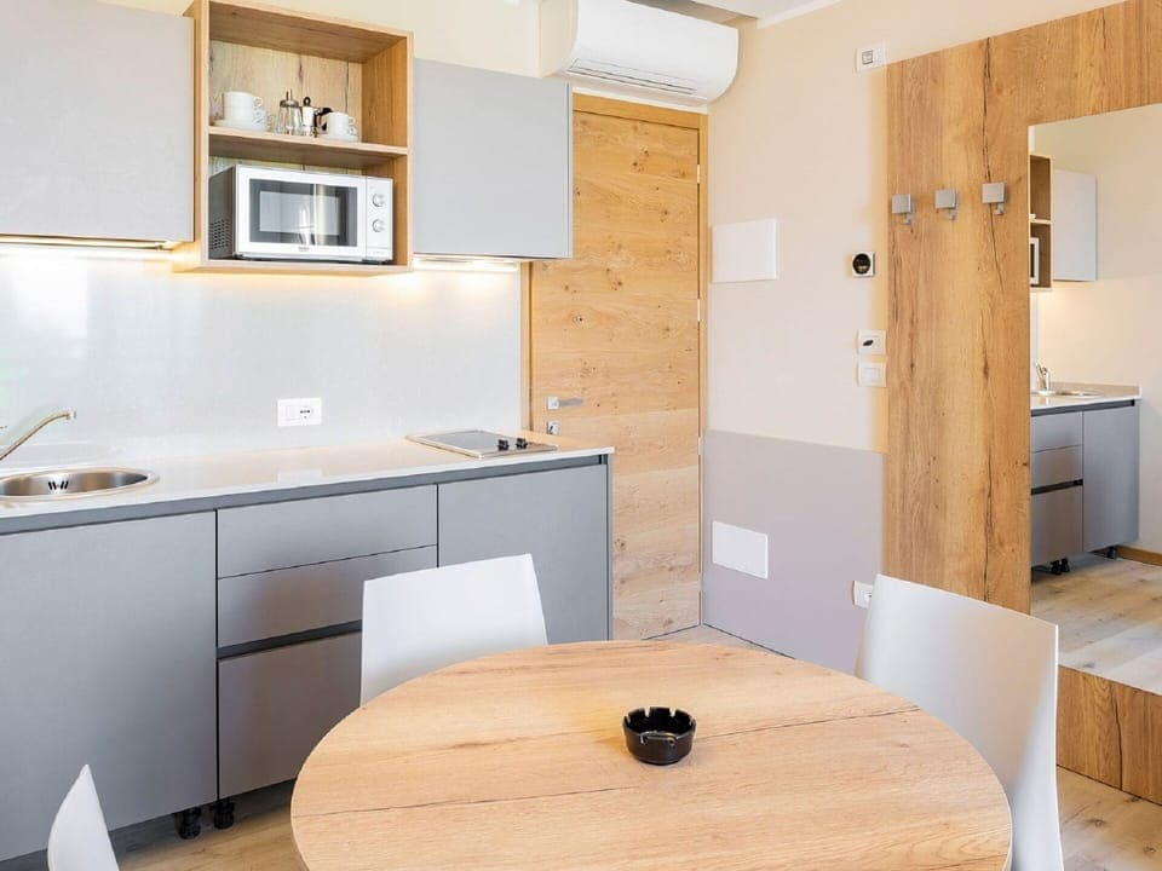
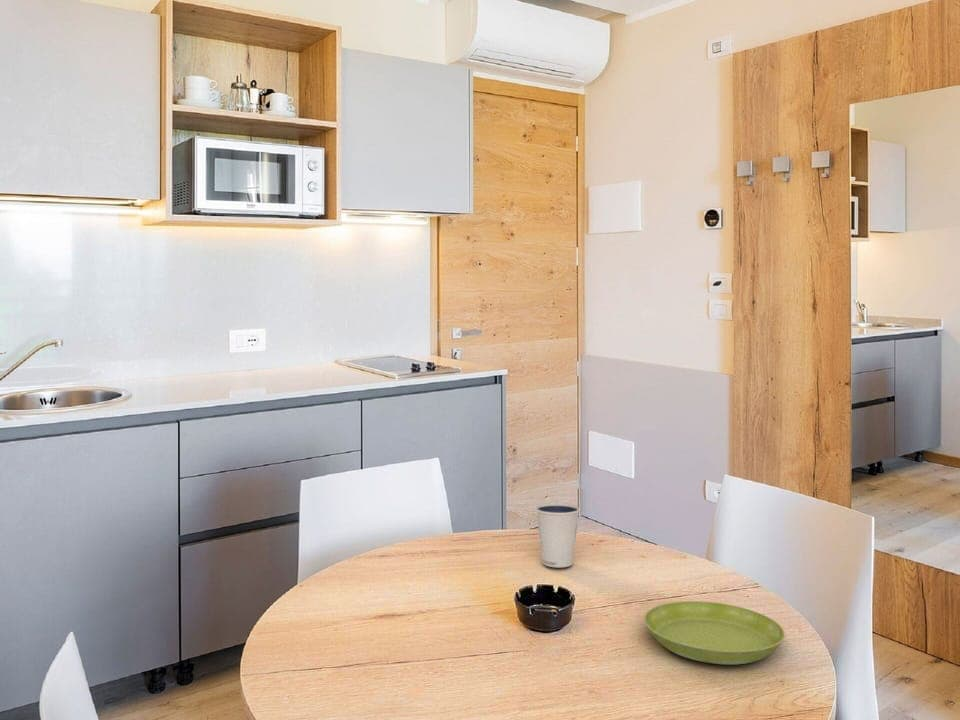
+ dixie cup (557, 536)
+ saucer (712, 633)
